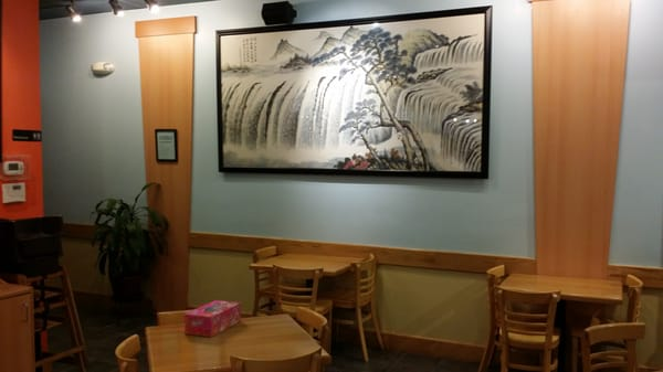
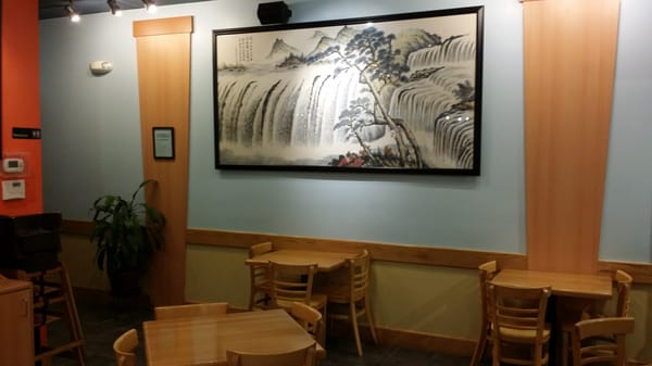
- tissue box (213, 317)
